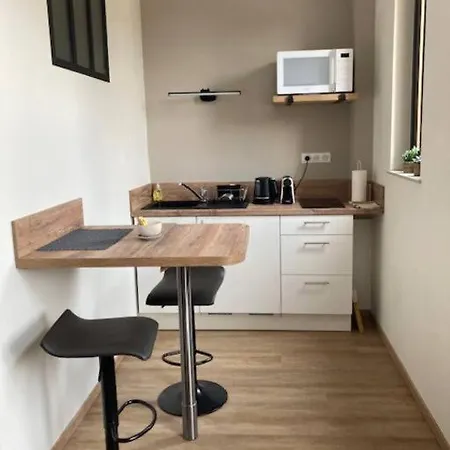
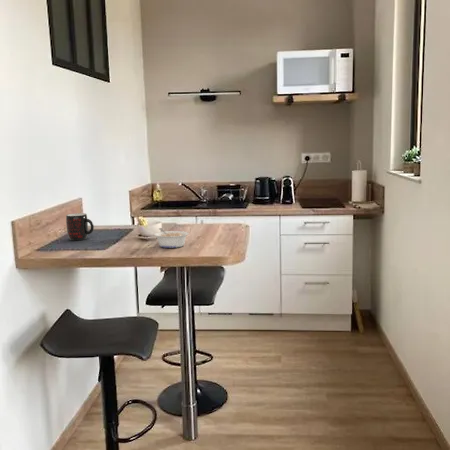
+ mug (80, 226)
+ legume (170, 238)
